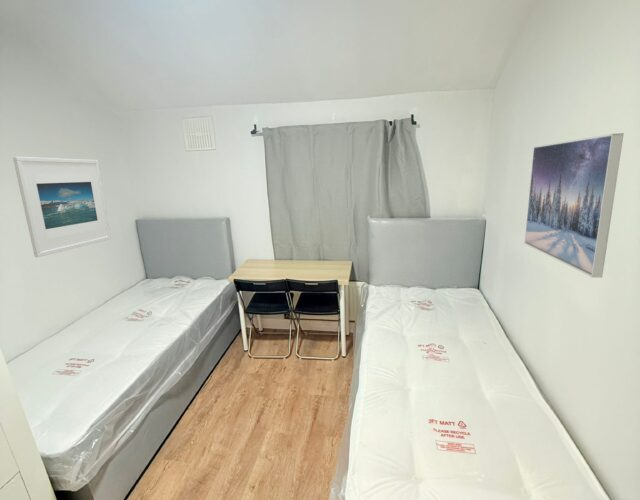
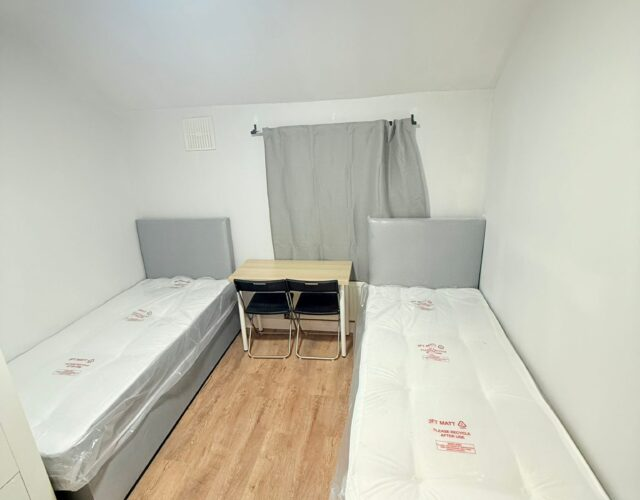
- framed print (562, 201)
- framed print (69, 204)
